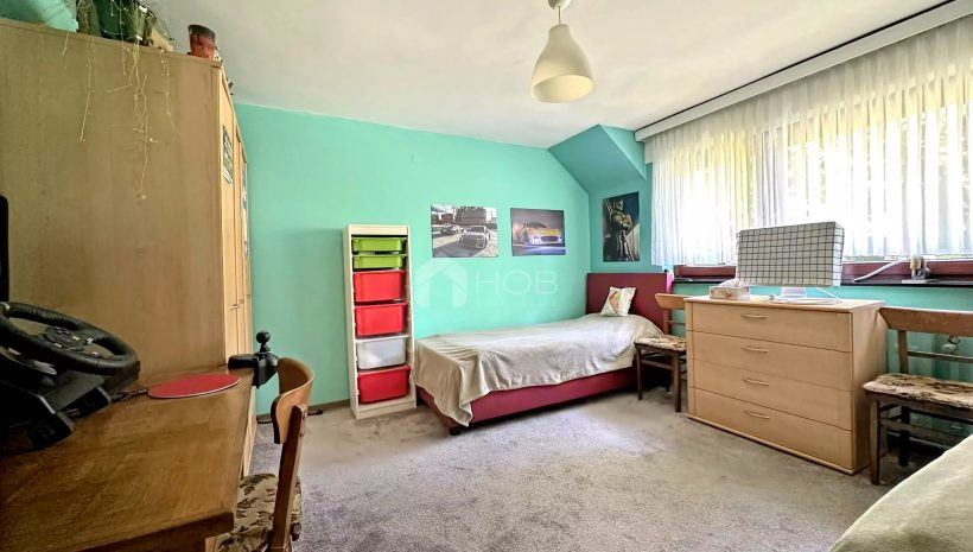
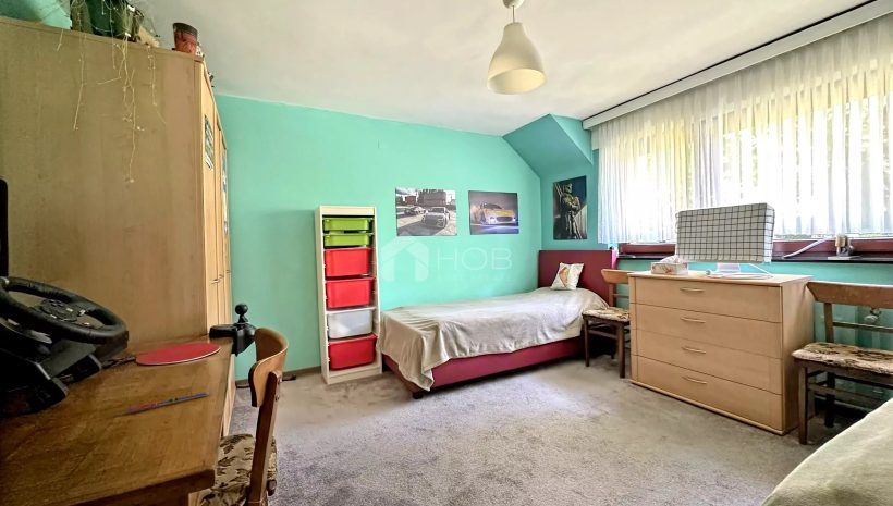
+ pen (171, 399)
